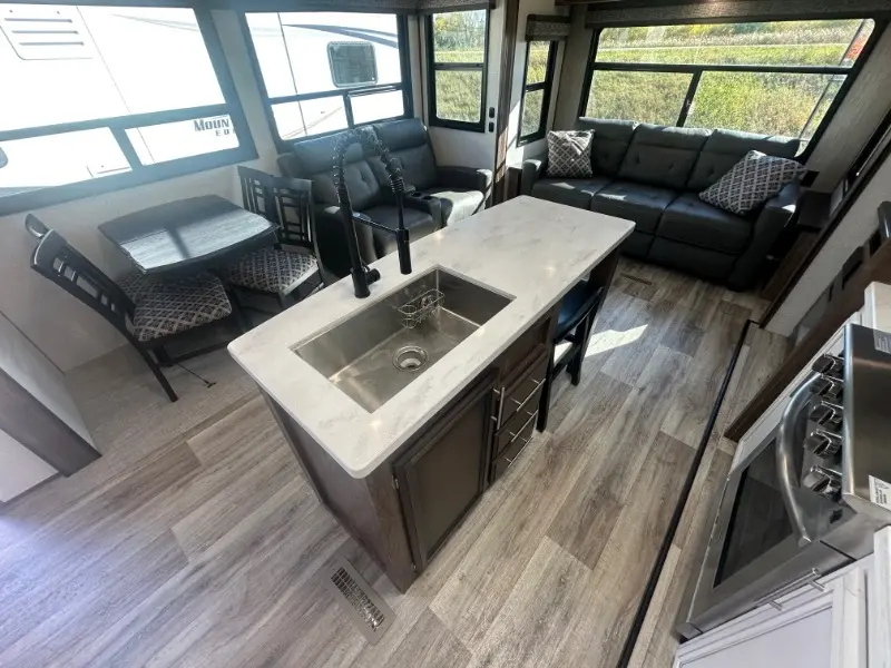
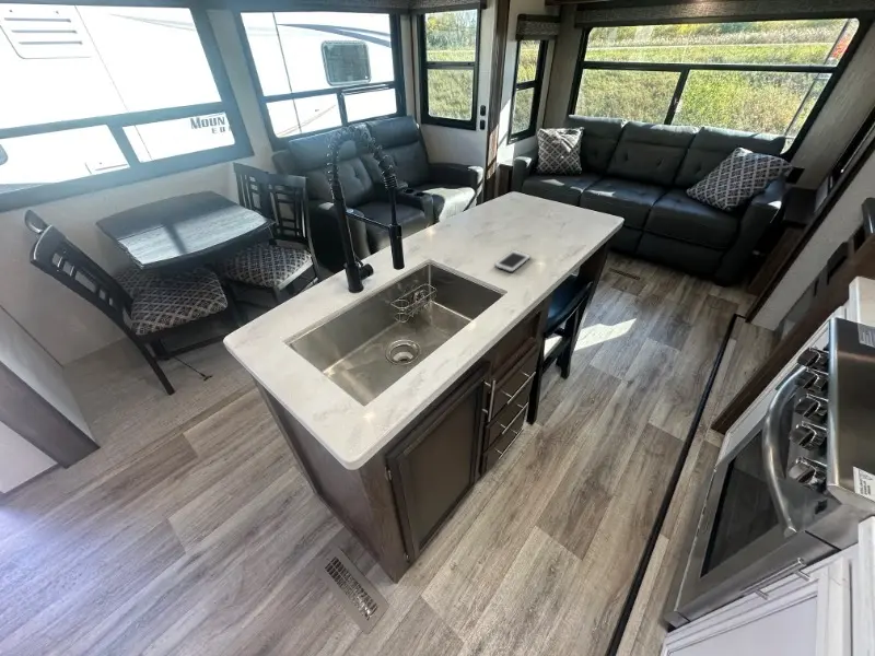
+ cell phone (512, 260)
